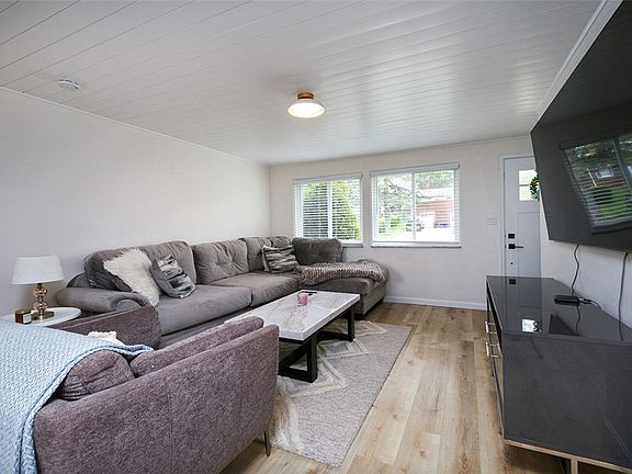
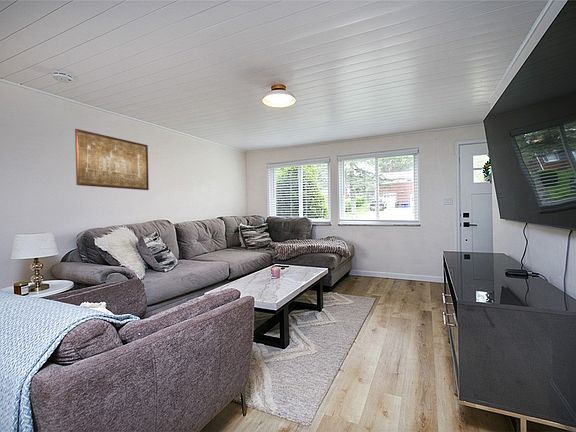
+ wall art (116, 163)
